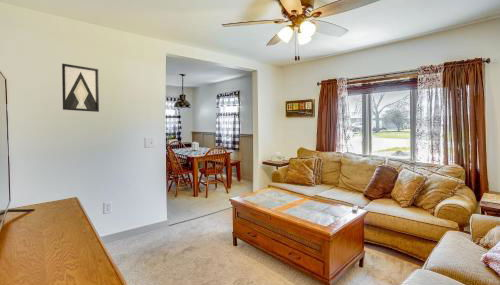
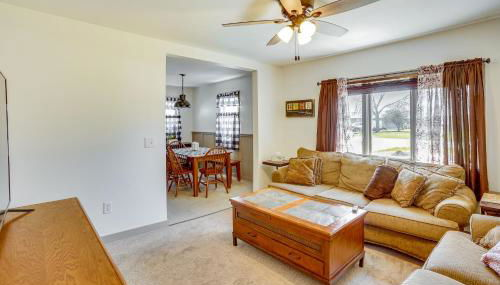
- wall art (81, 88)
